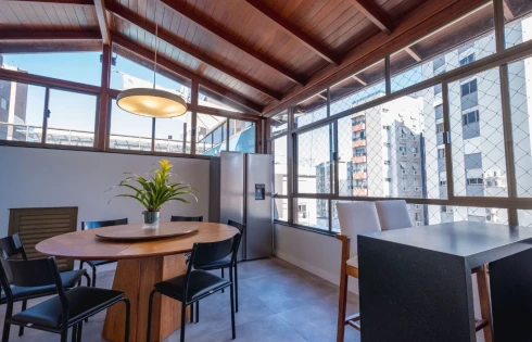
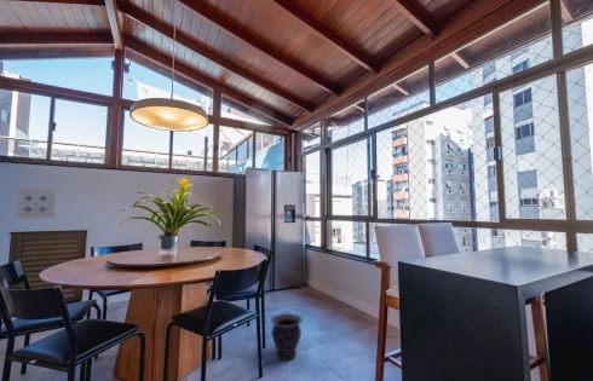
+ vase (286, 336)
+ wall art (35, 203)
